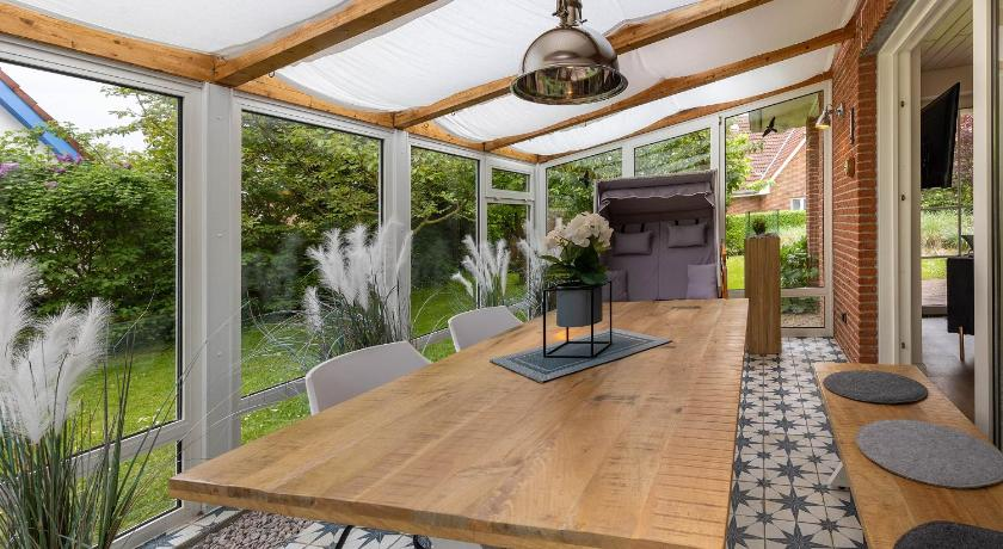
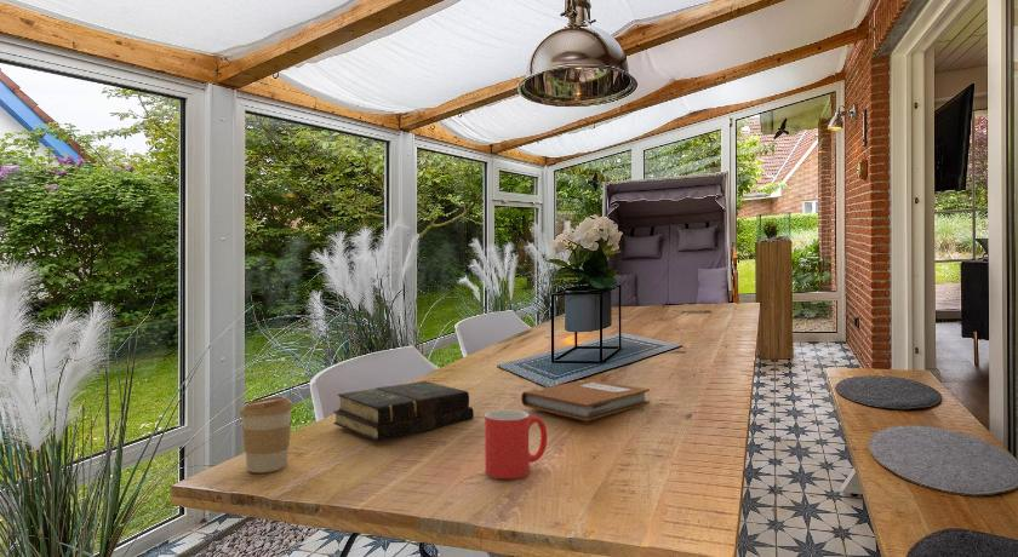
+ coffee cup (267, 431)
+ book (404, 407)
+ notebook (587, 396)
+ mug (517, 441)
